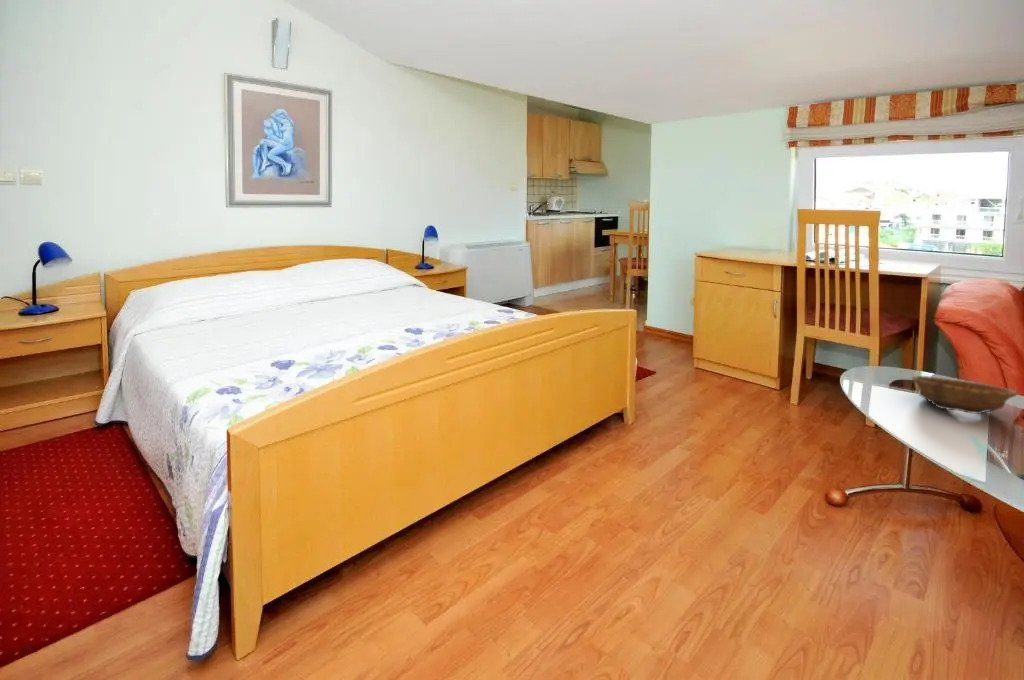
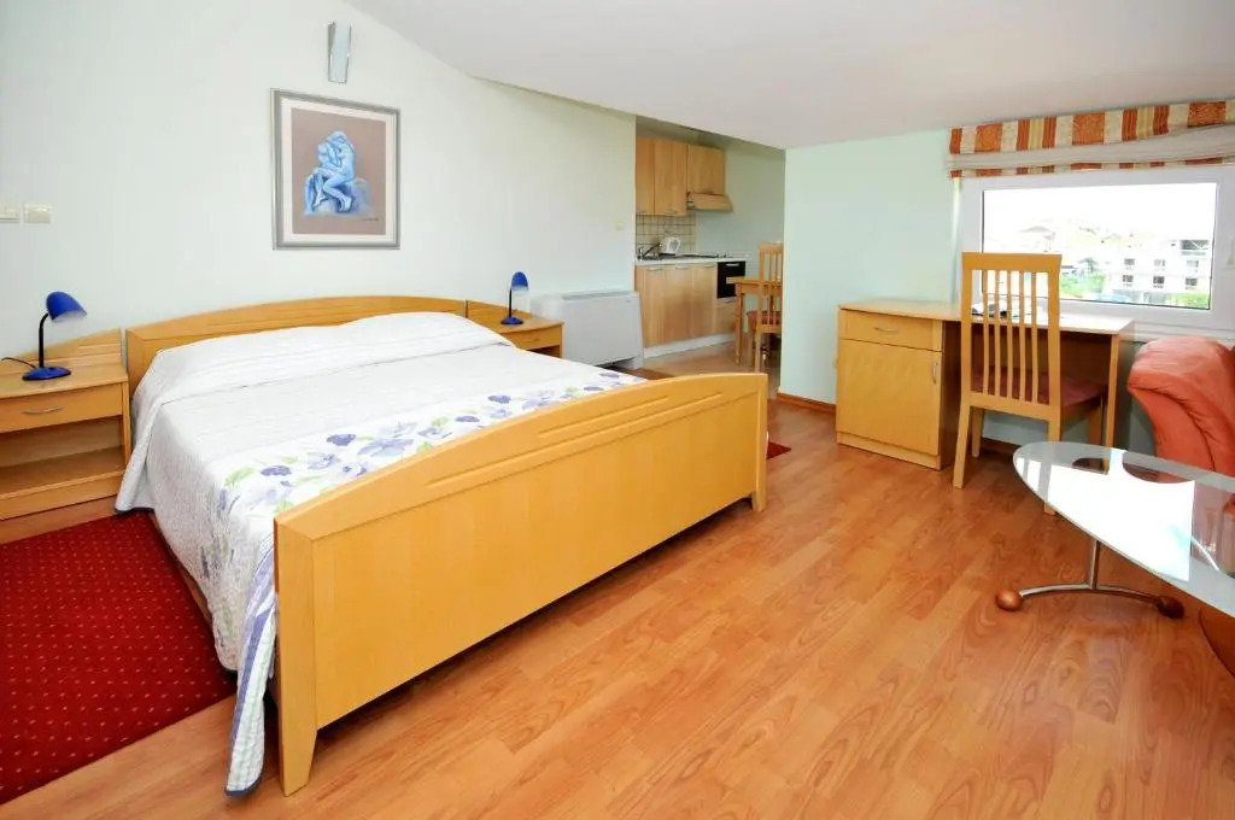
- decorative bowl (961, 395)
